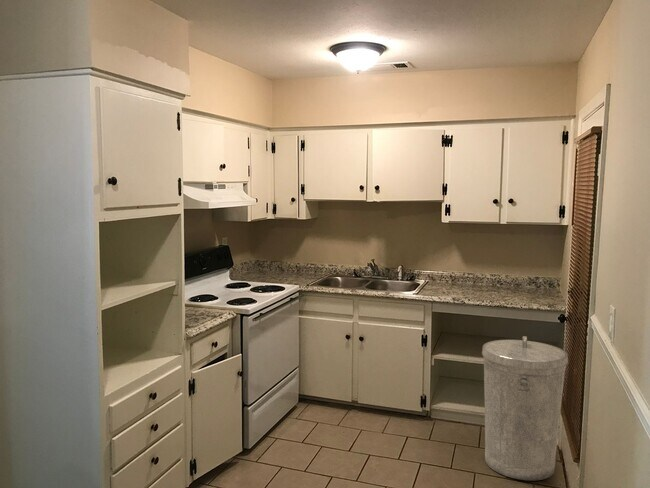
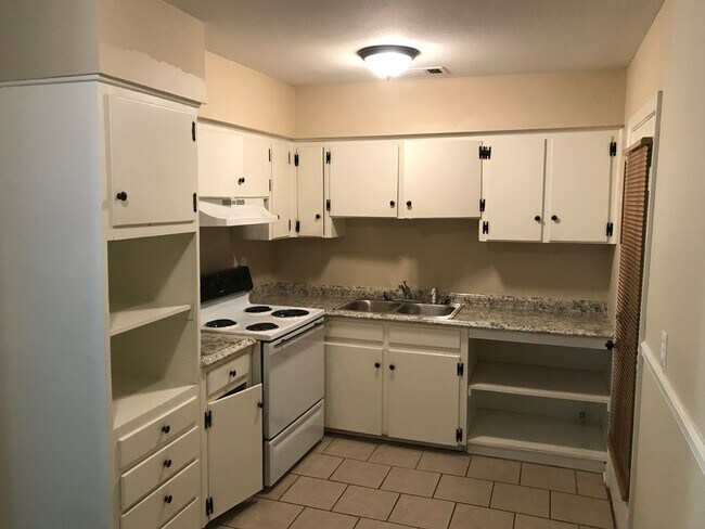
- trash can (521, 401)
